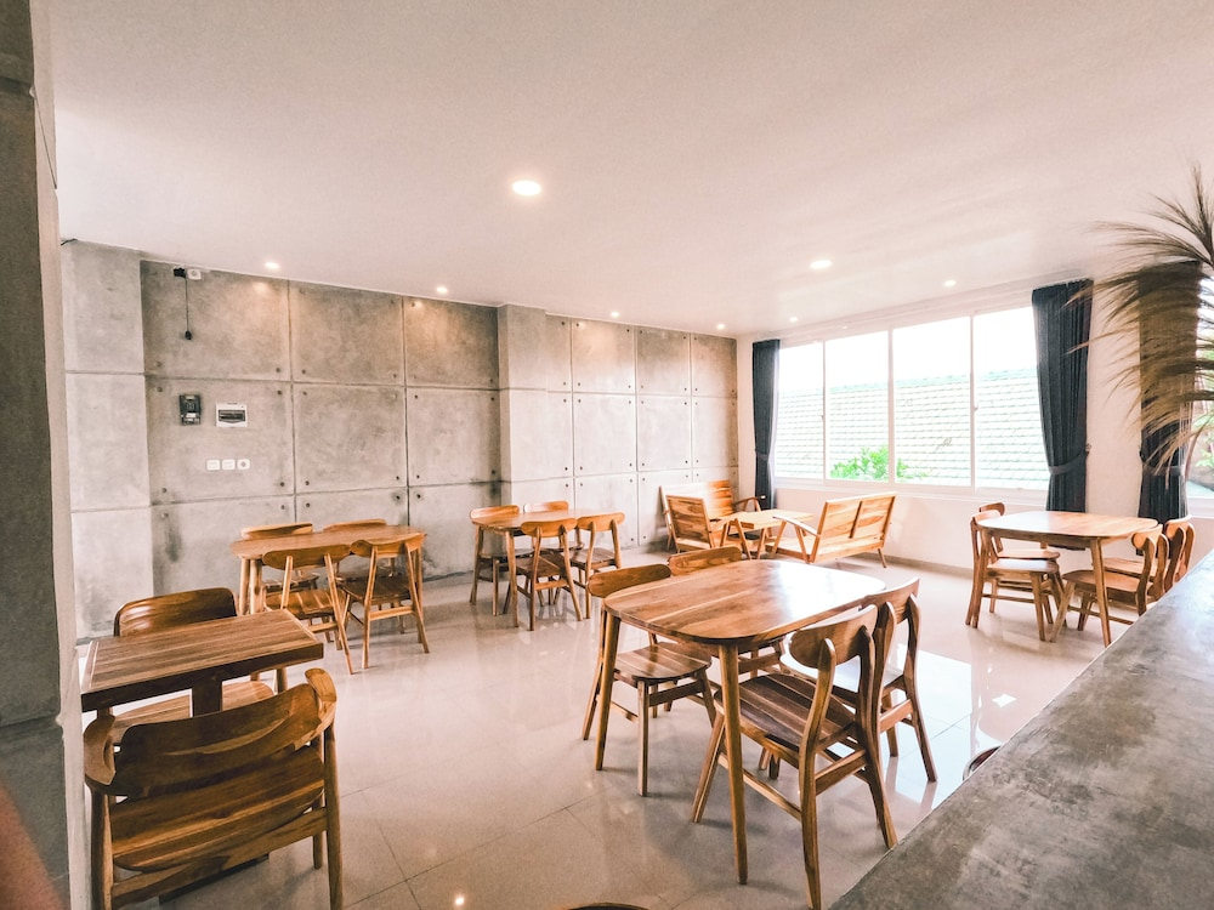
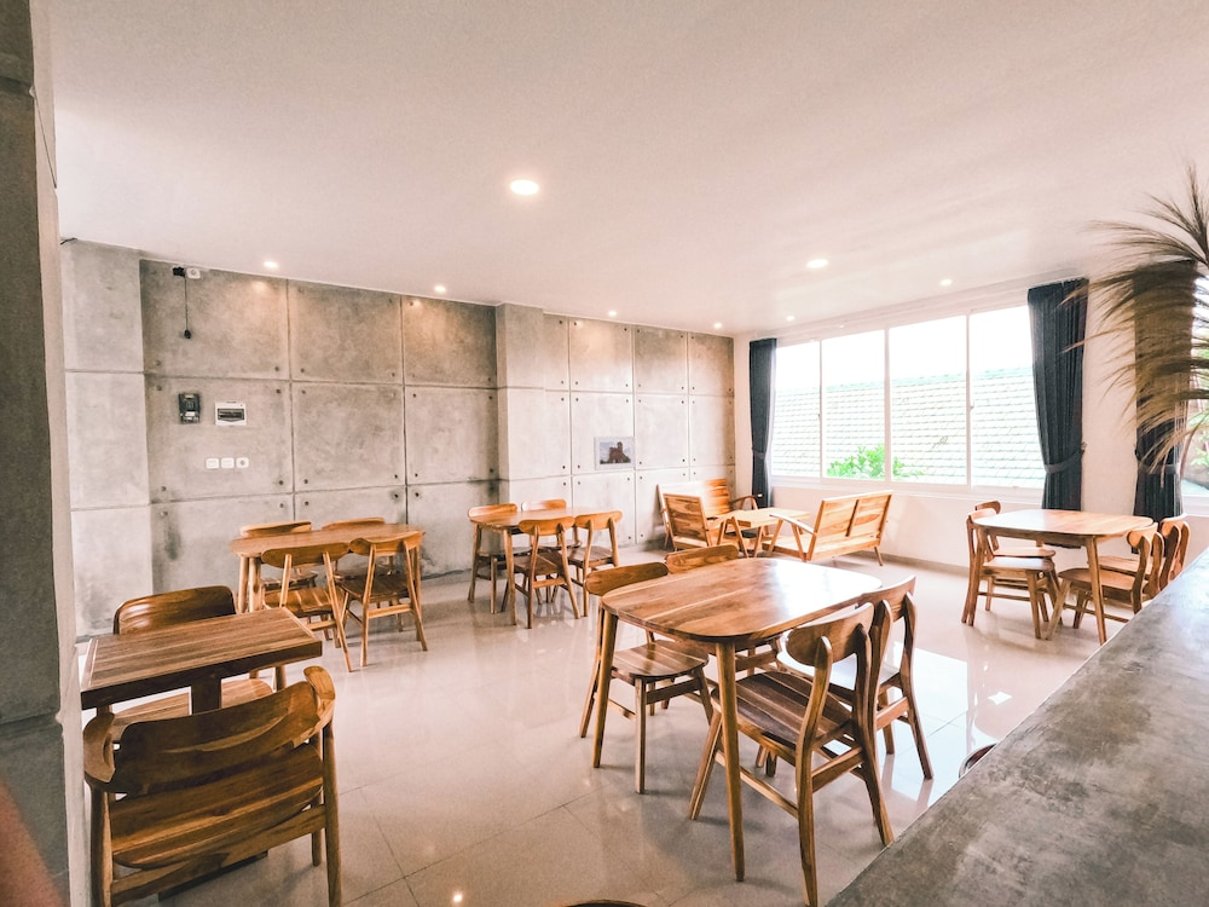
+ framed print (614, 452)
